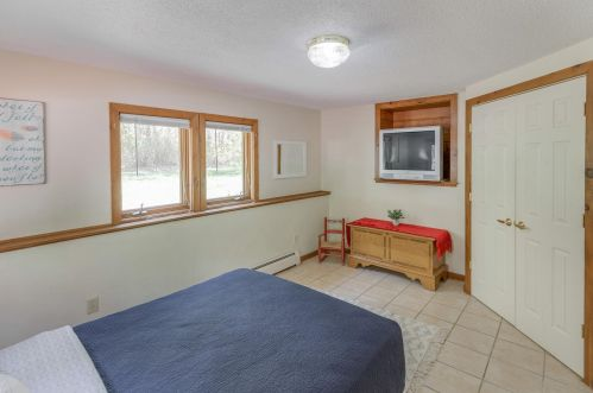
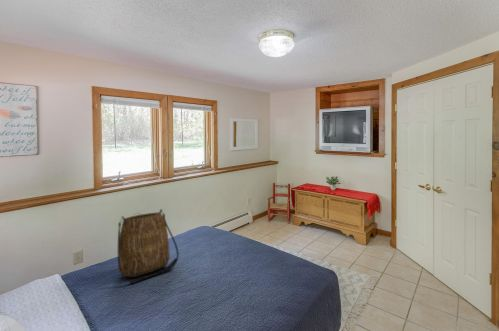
+ tote bag (145, 242)
